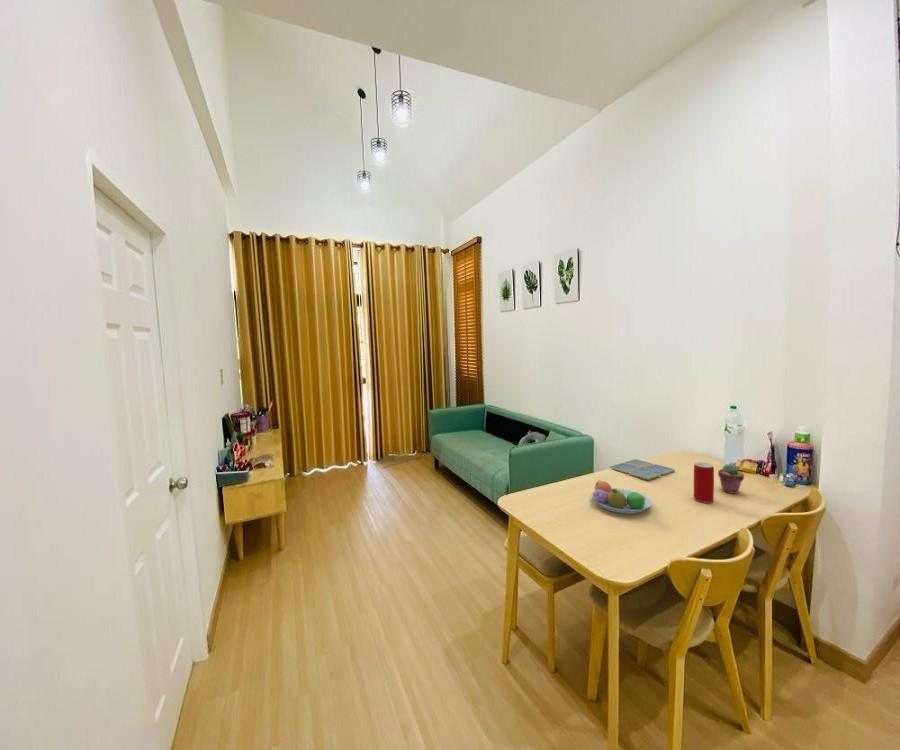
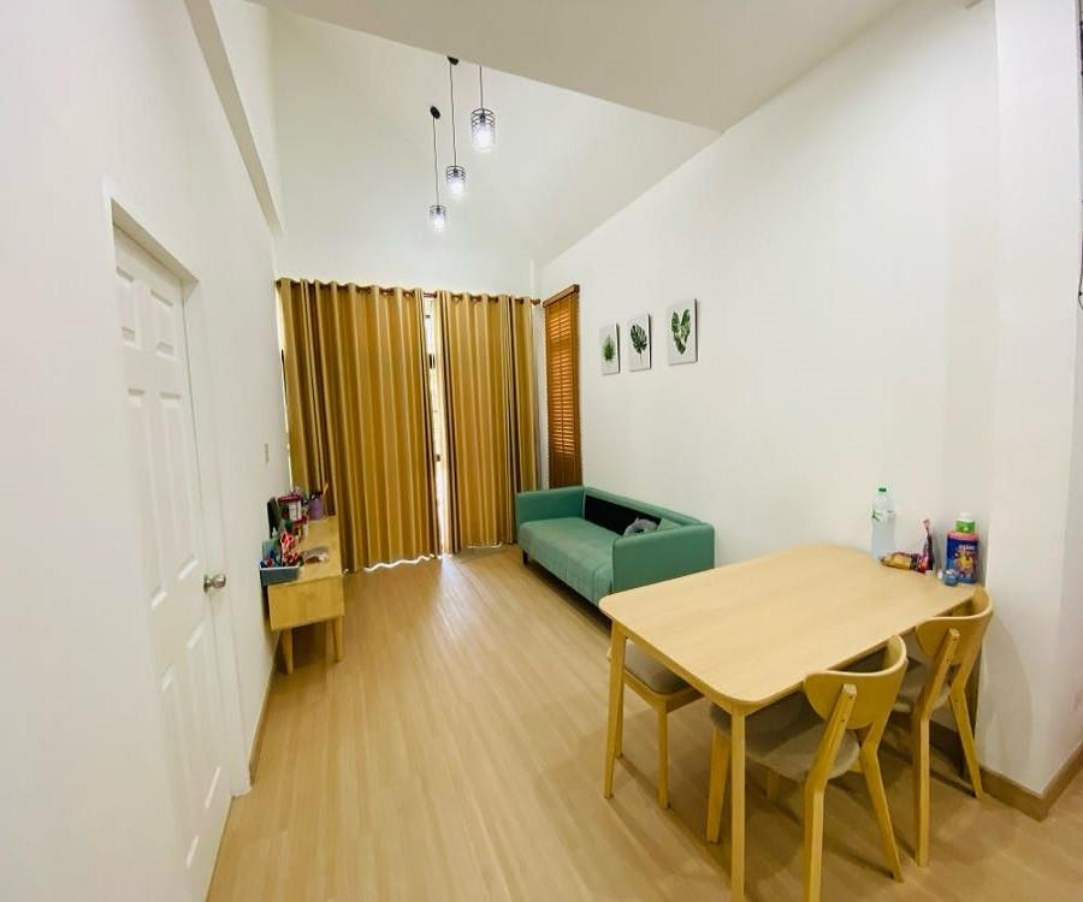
- fruit bowl (621, 494)
- drink coaster (641, 468)
- beverage can (703, 482)
- potted succulent (730, 477)
